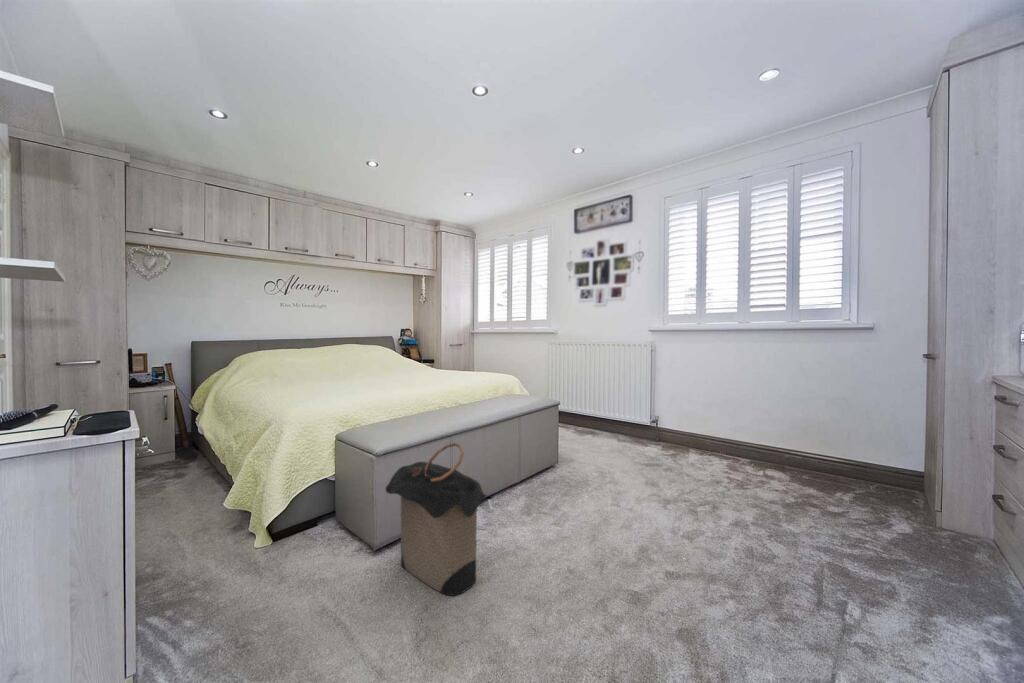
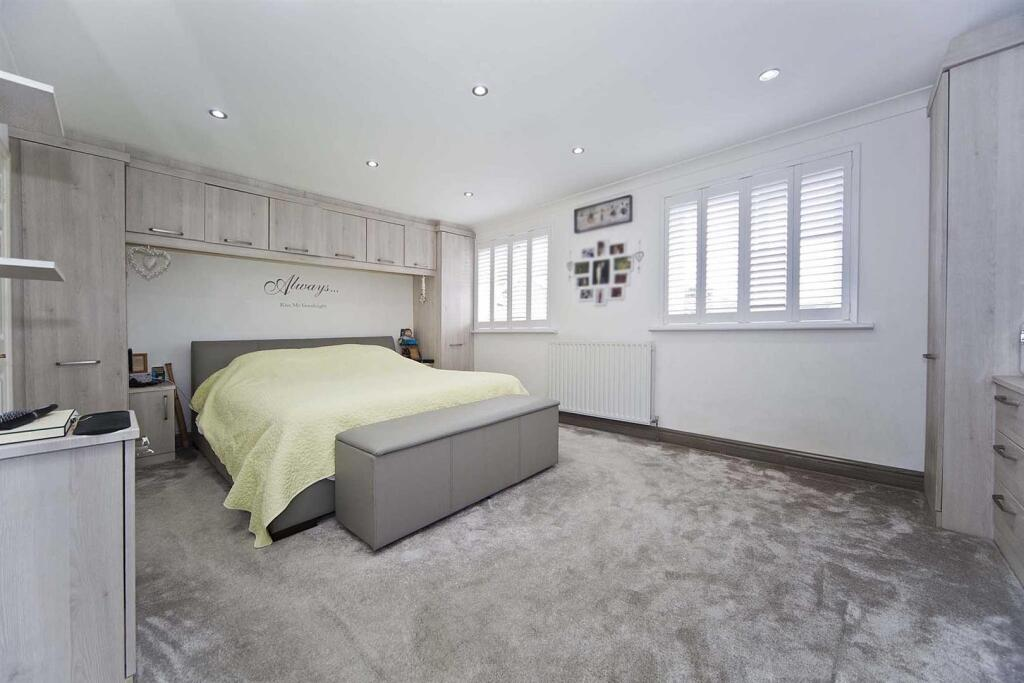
- laundry hamper (433, 507)
